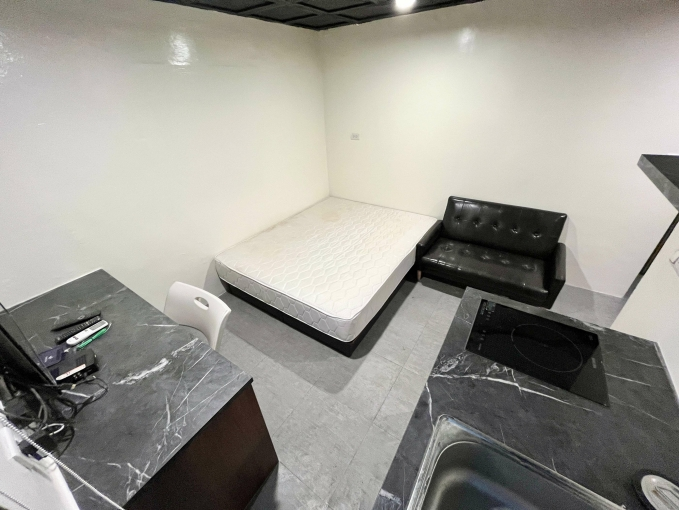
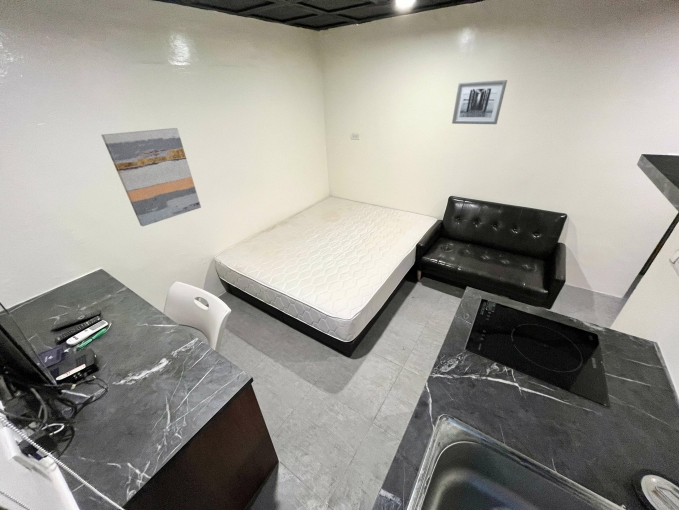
+ wall art (158, 176)
+ wall art (477, 103)
